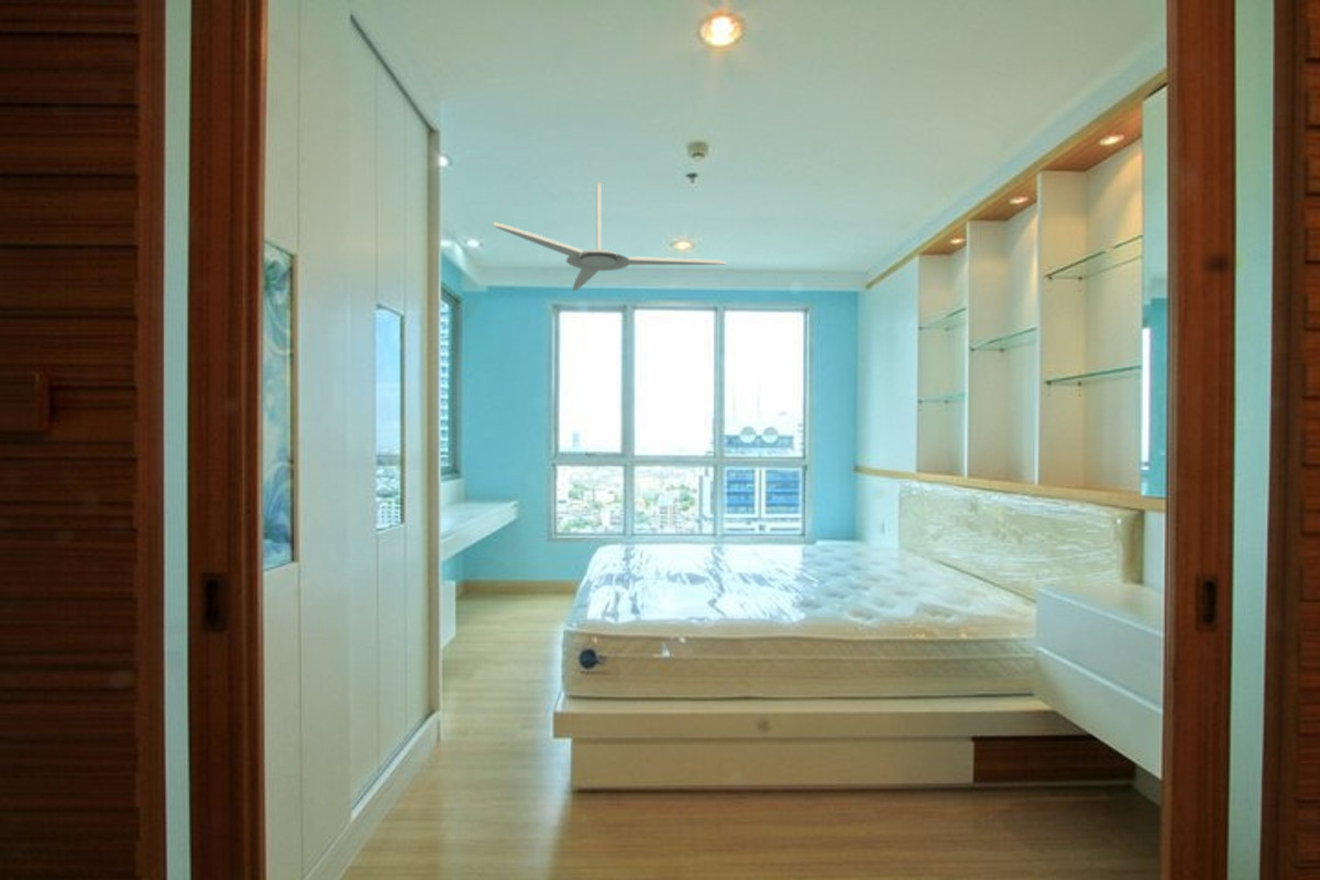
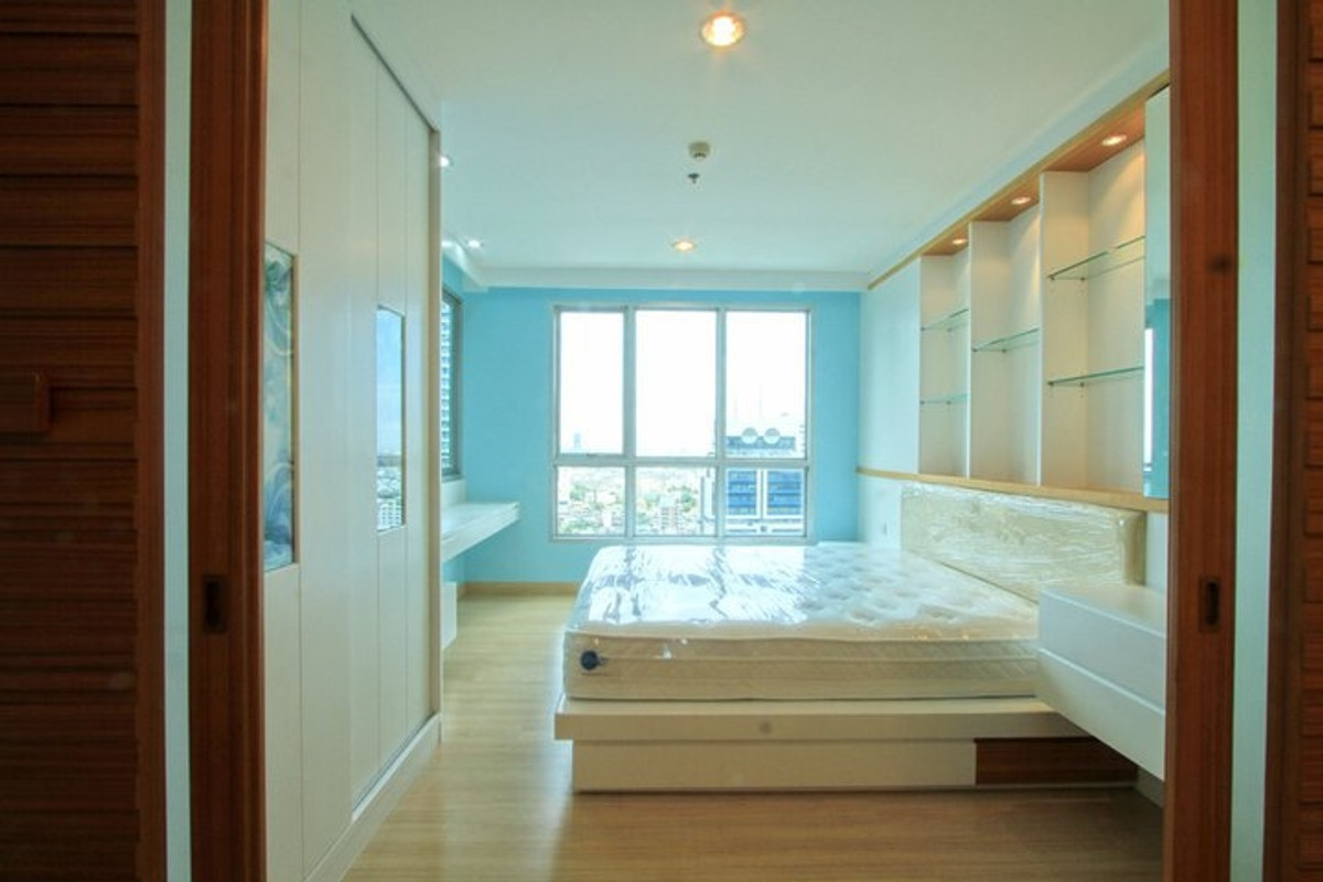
- ceiling fan (600, 228)
